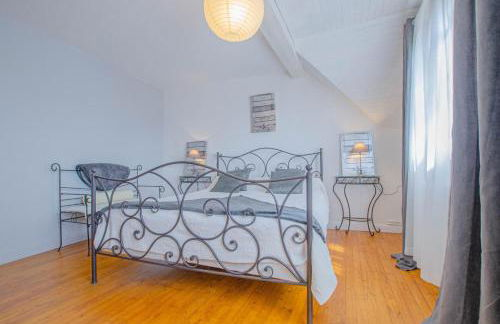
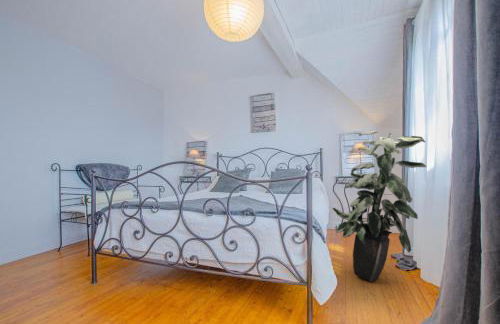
+ indoor plant (376, 203)
